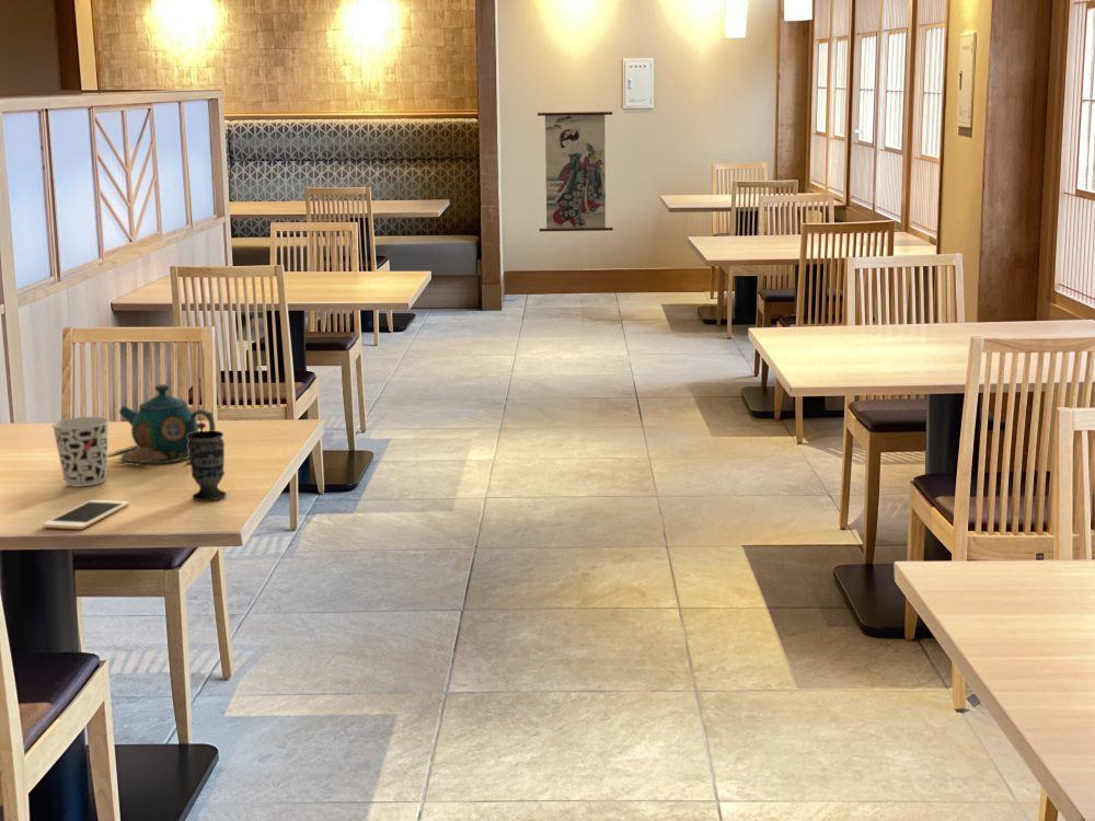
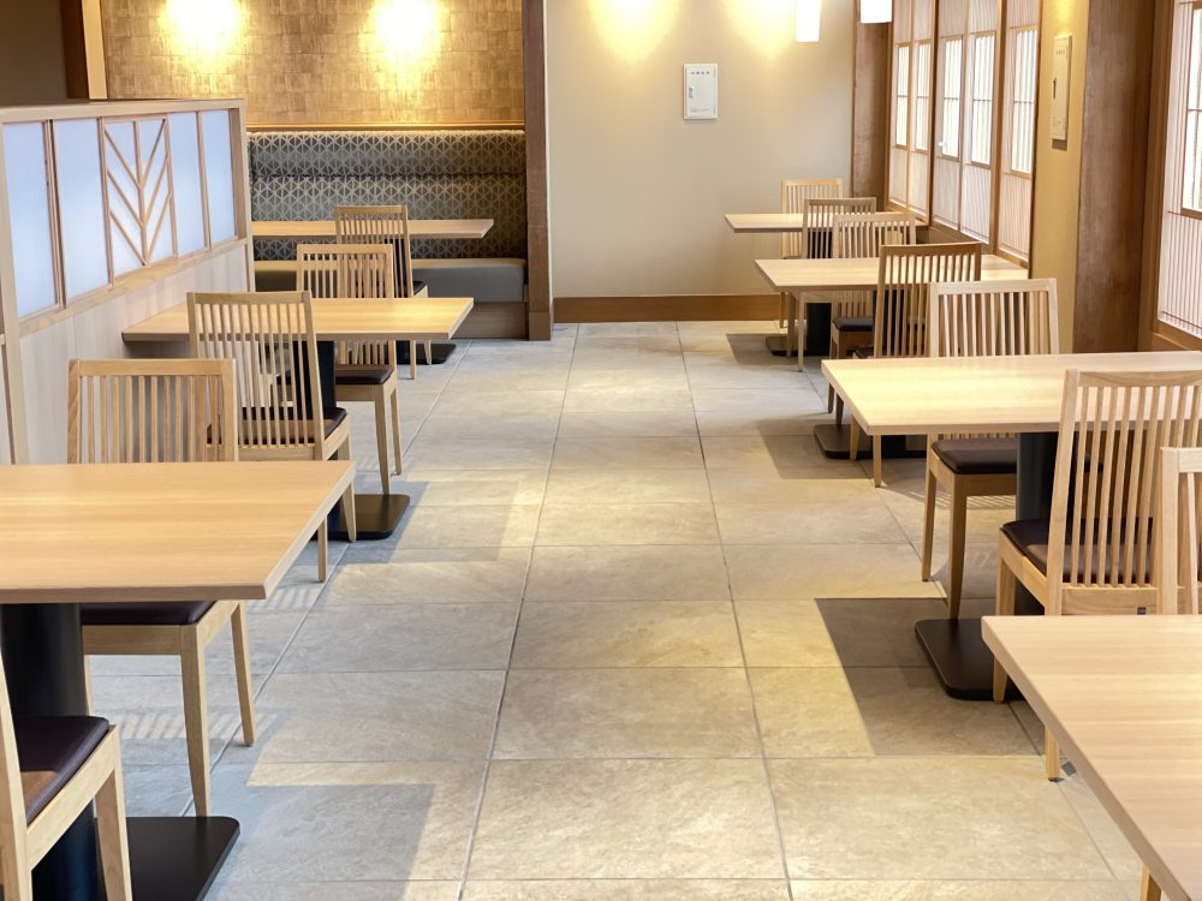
- cell phone (87, 513)
- cup (83, 452)
- wall scroll (575, 163)
- cup (207, 465)
- teapot (163, 420)
